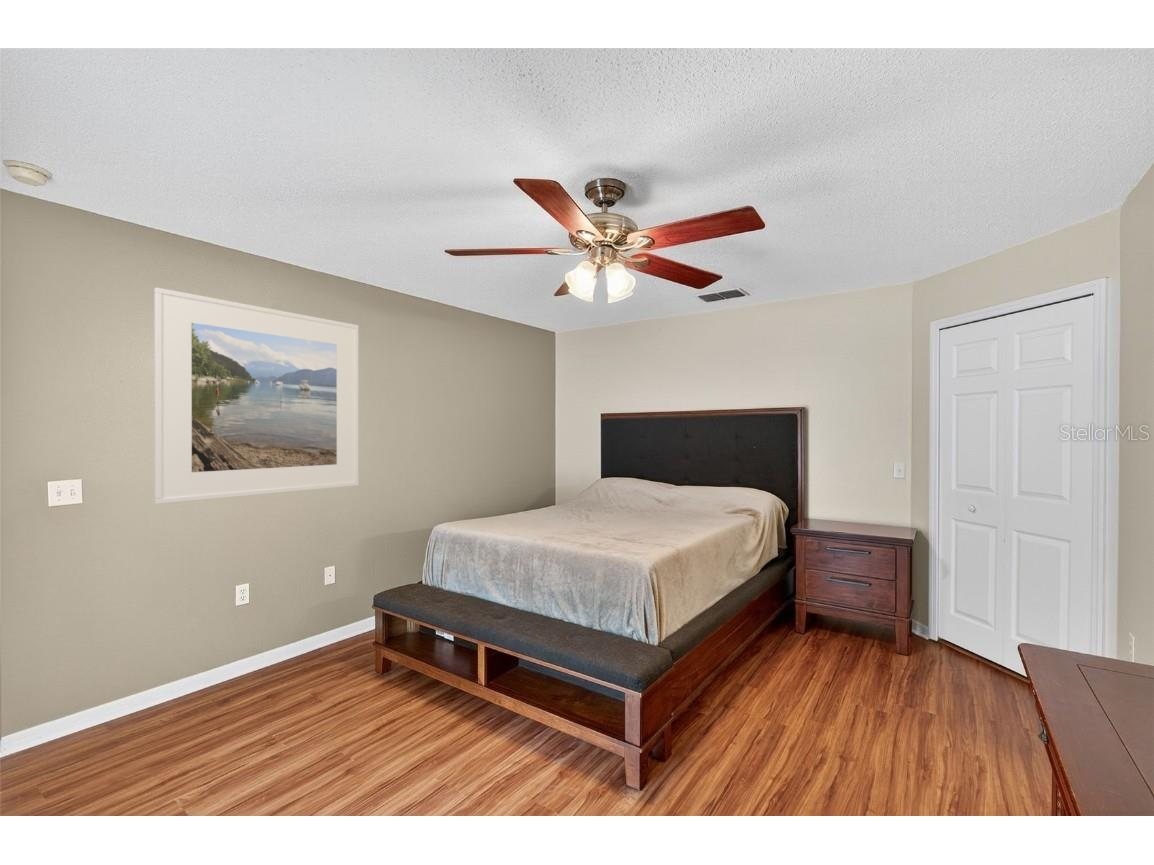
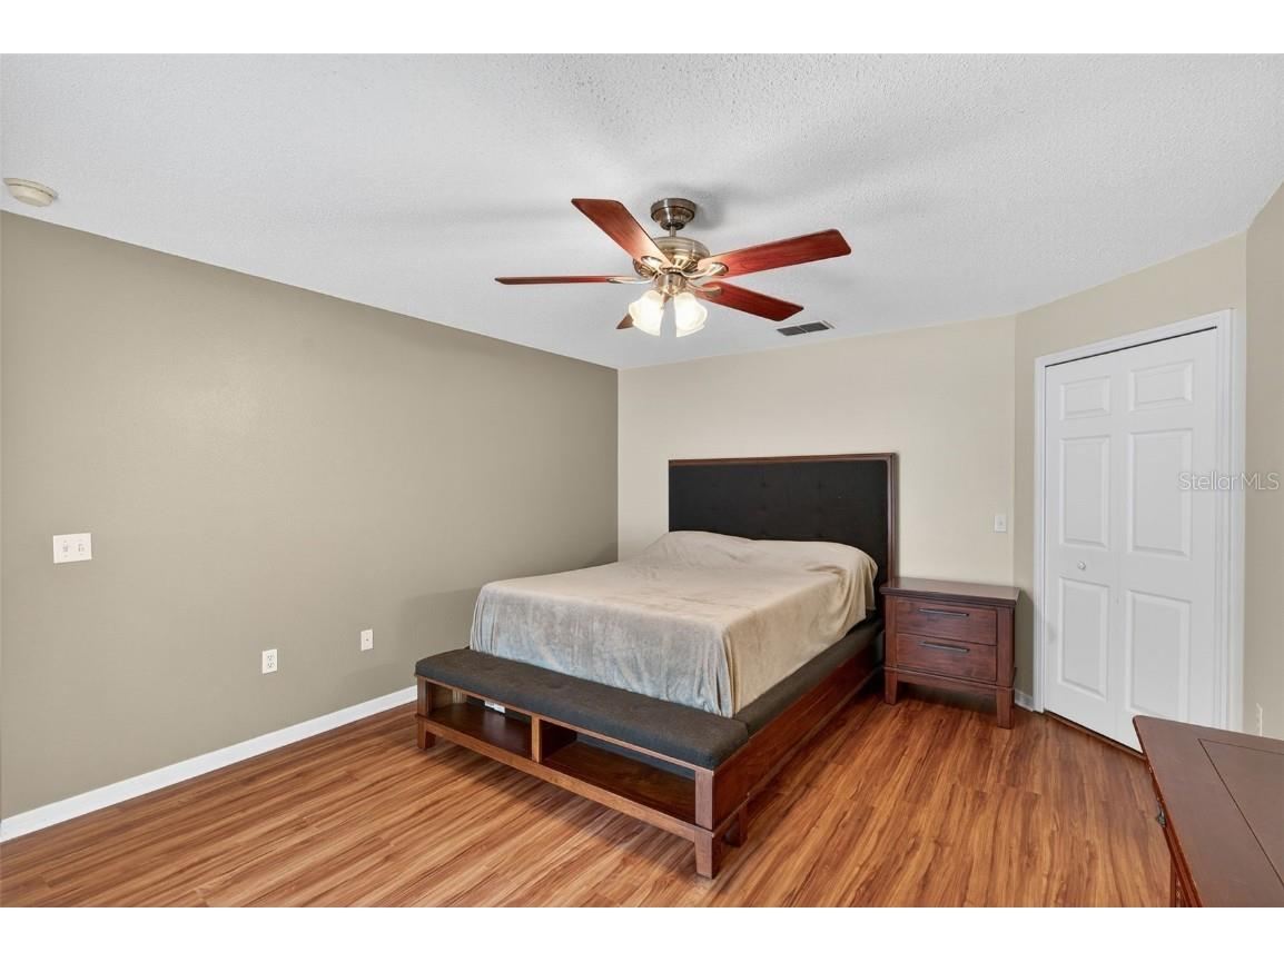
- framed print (271, 401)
